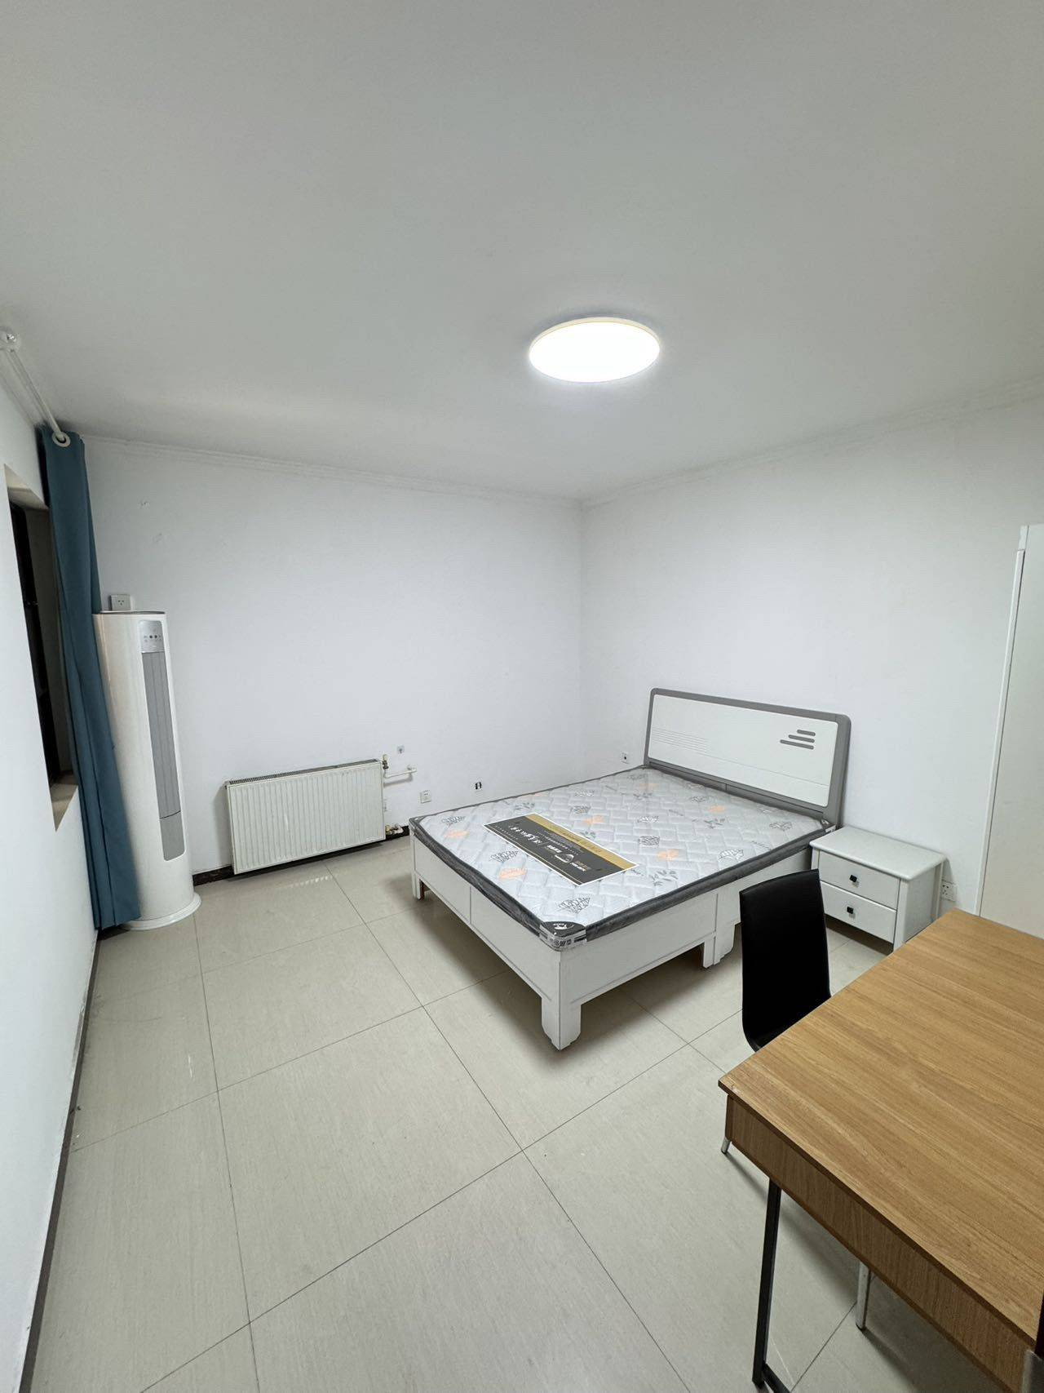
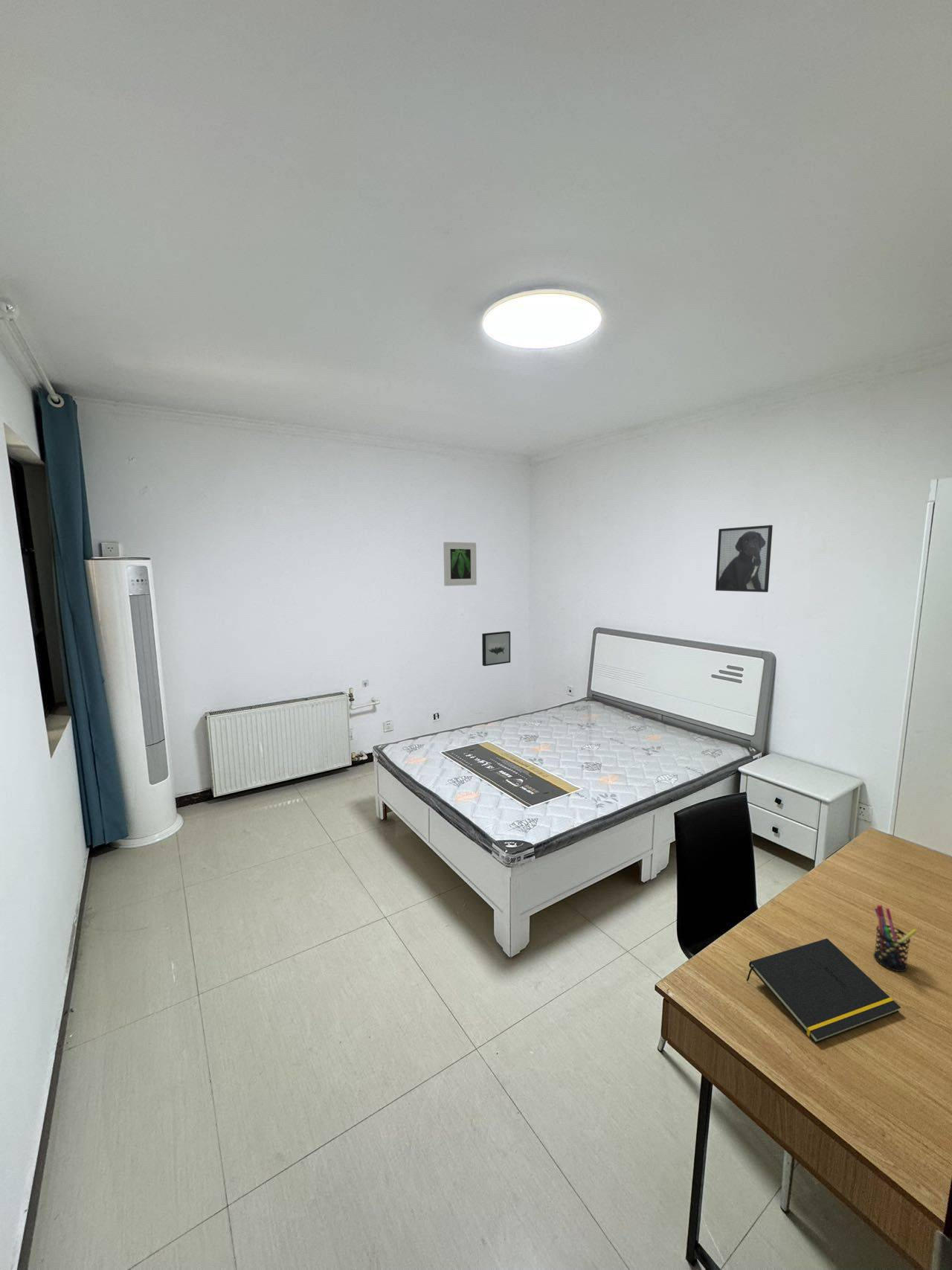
+ pen holder (890, 937)
+ notepad (821, 985)
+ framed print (460, 564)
+ wall art (496, 648)
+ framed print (742, 559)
